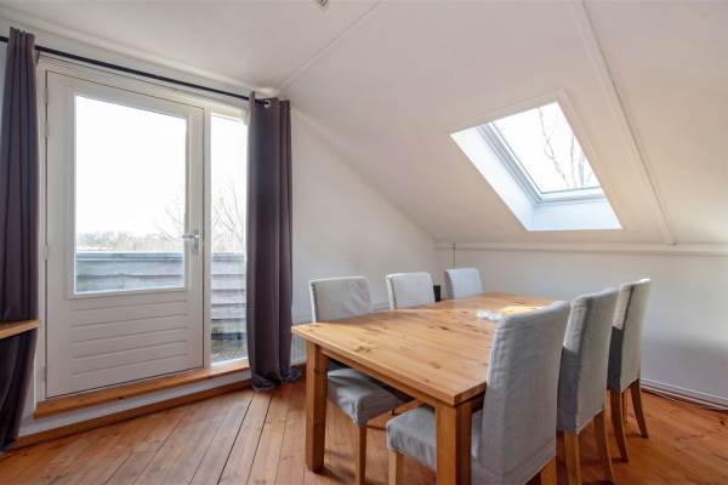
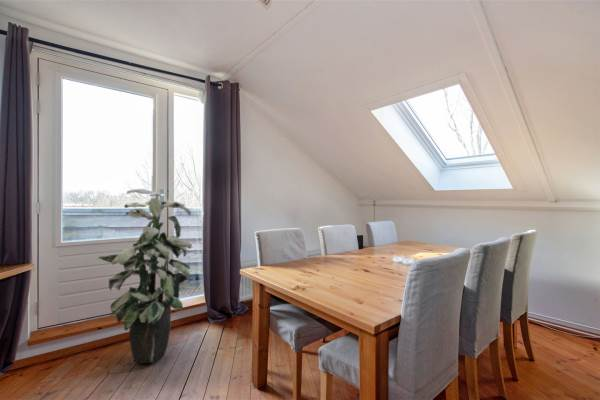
+ indoor plant (149, 272)
